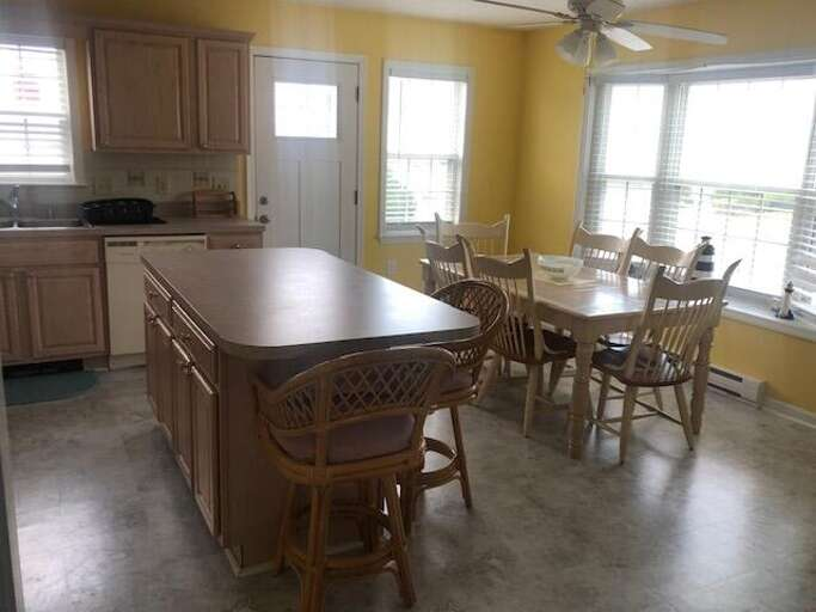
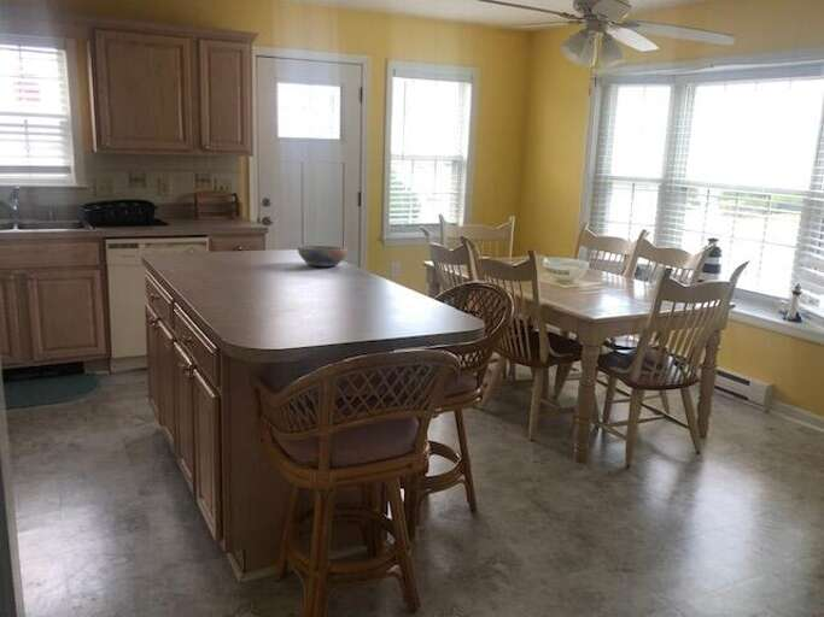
+ bowl (322, 255)
